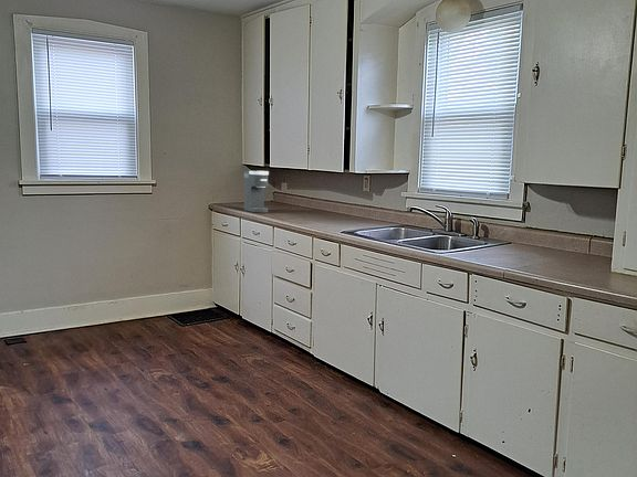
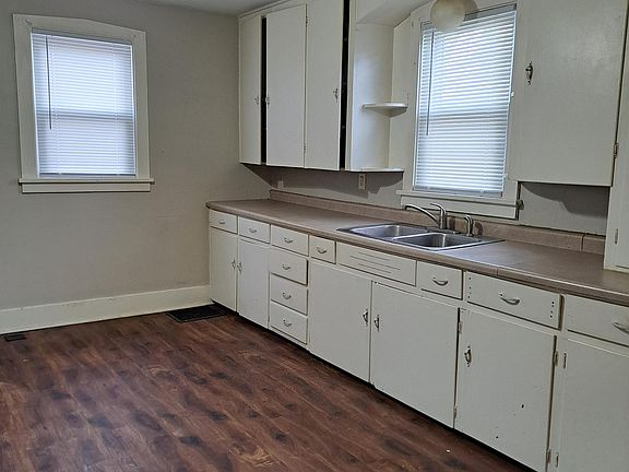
- coffee maker (255, 190)
